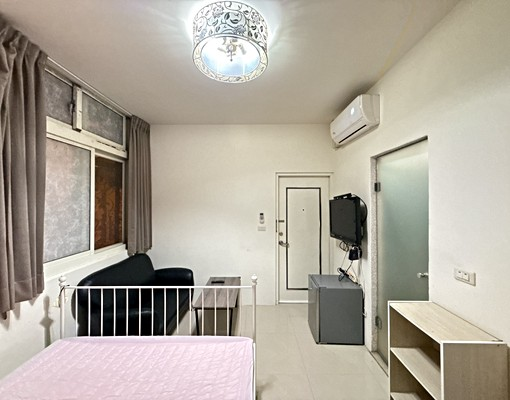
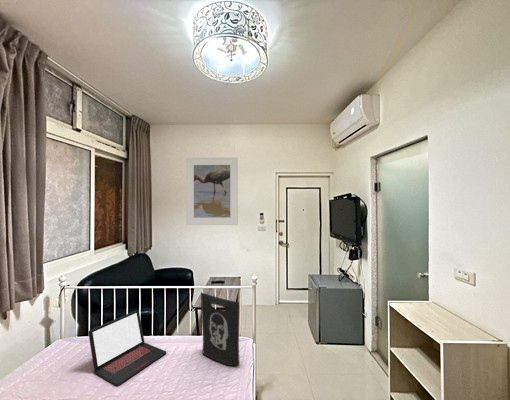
+ laptop (129, 342)
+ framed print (212, 191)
+ tote bag (220, 327)
